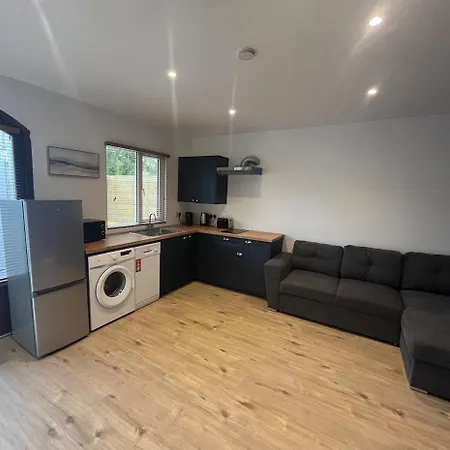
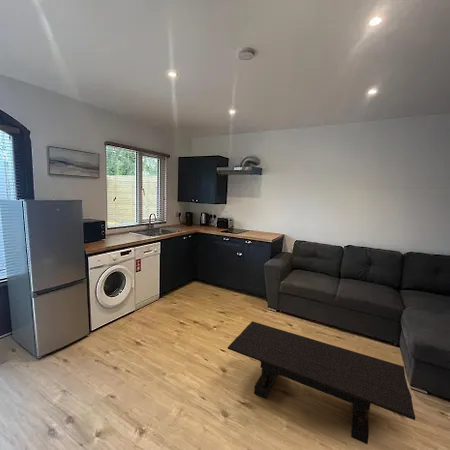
+ coffee table (310, 378)
